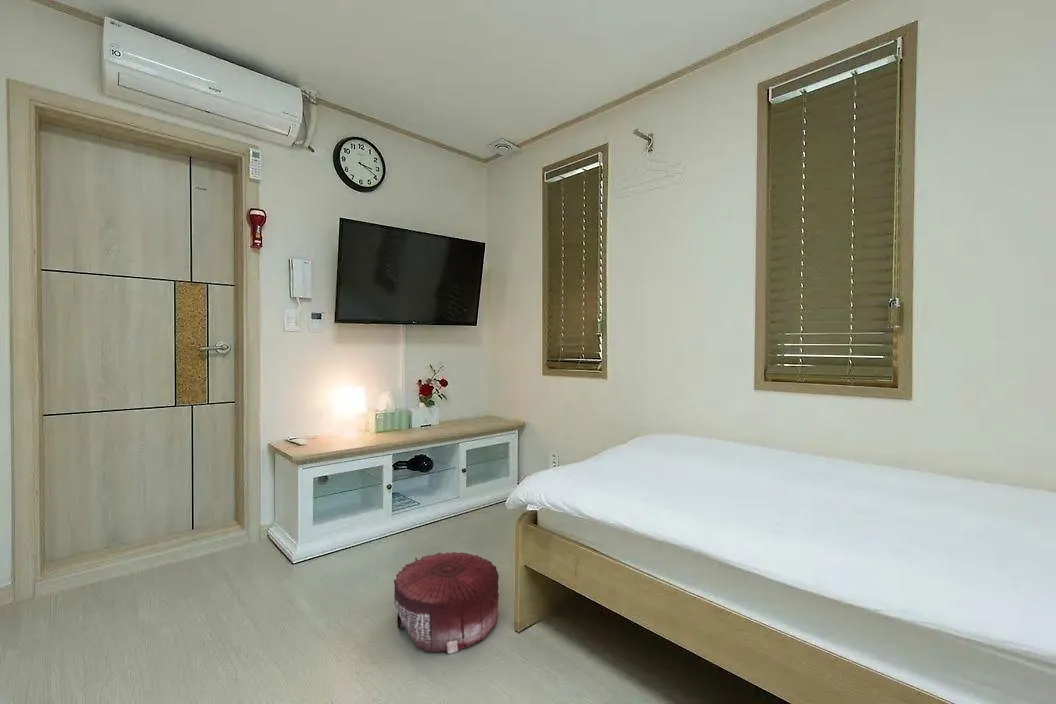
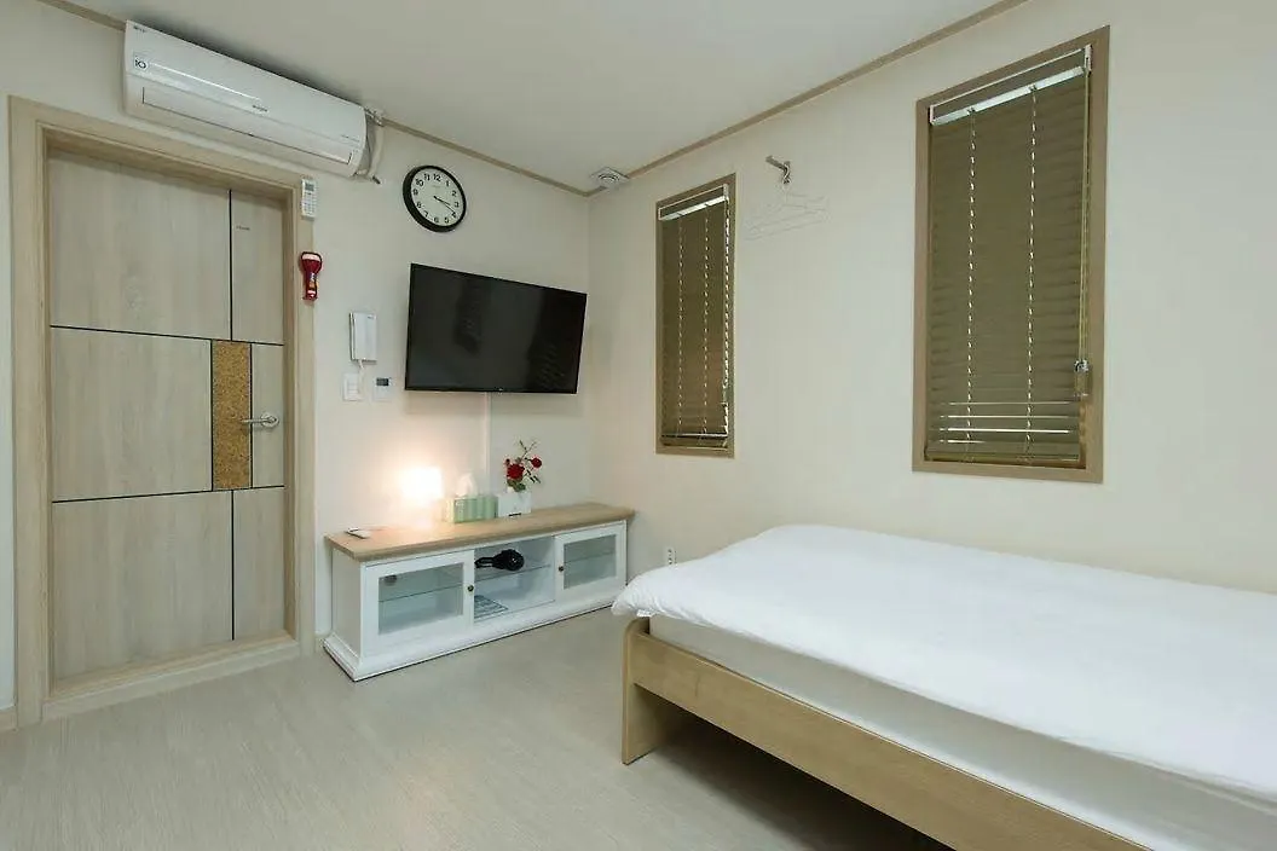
- pouf (446, 594)
